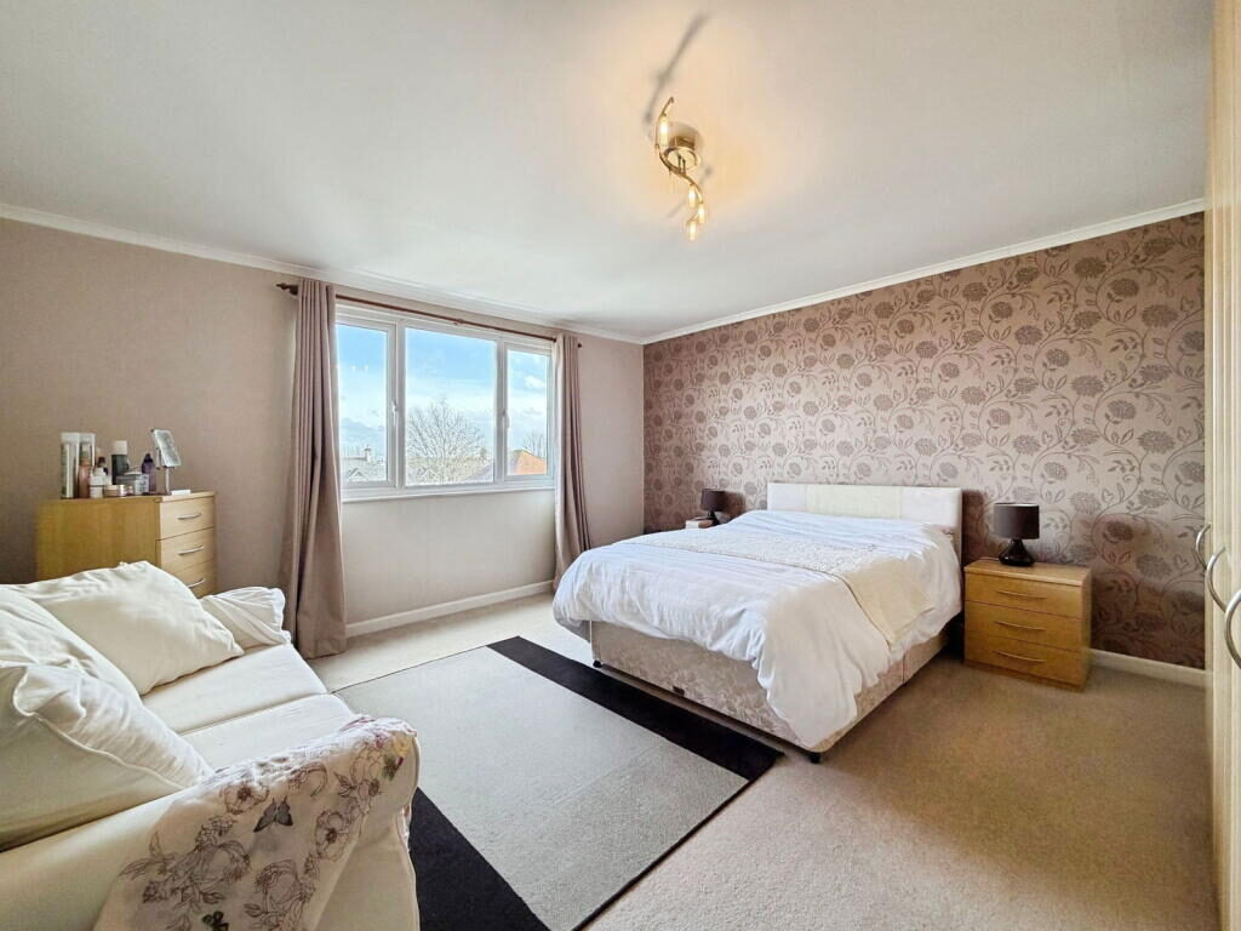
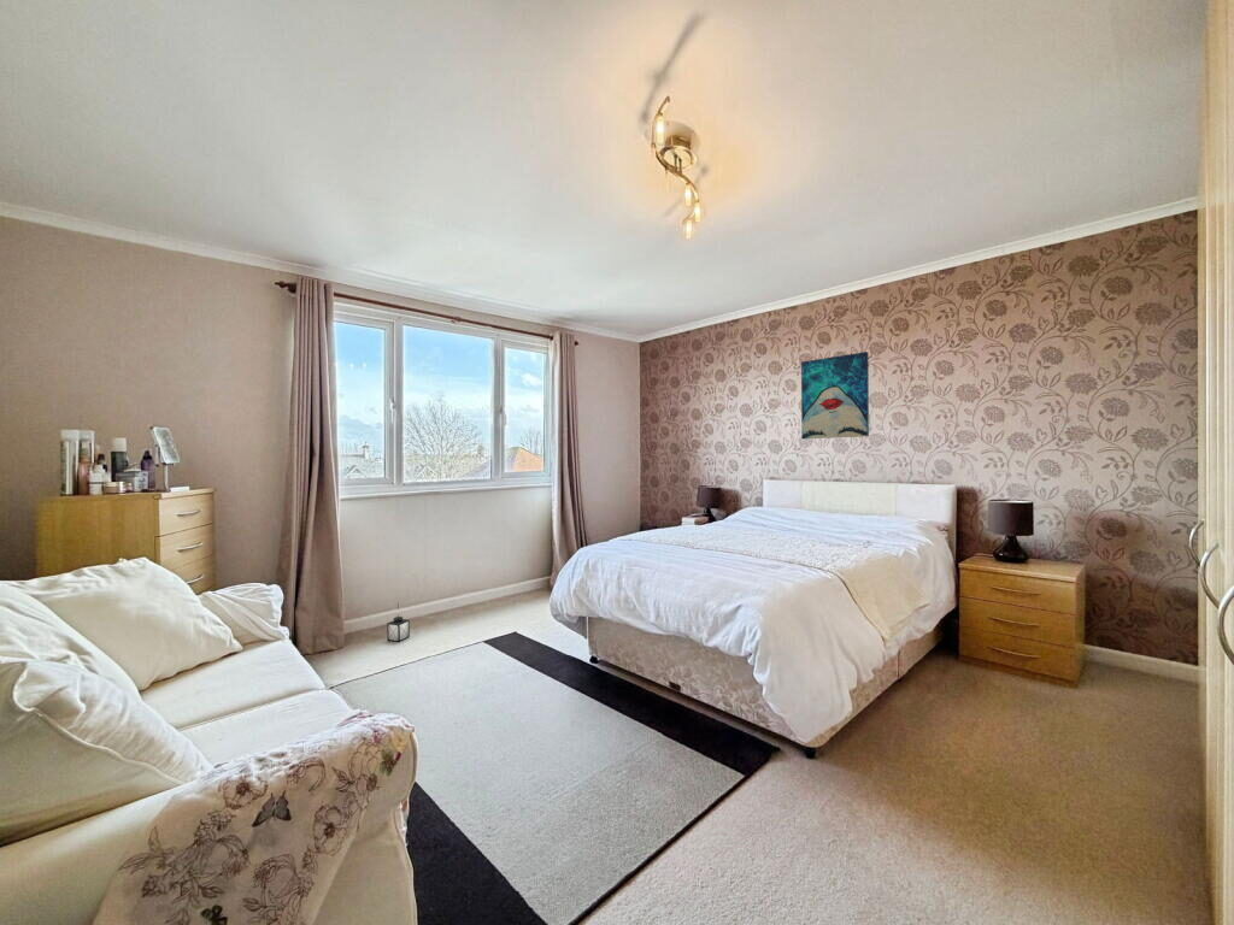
+ wall art (833, 397)
+ lantern (398, 620)
